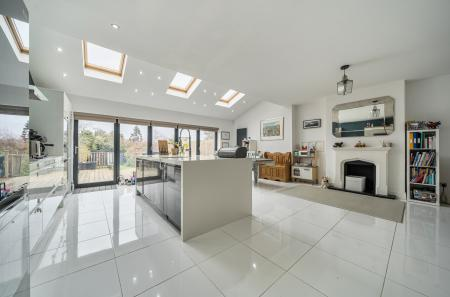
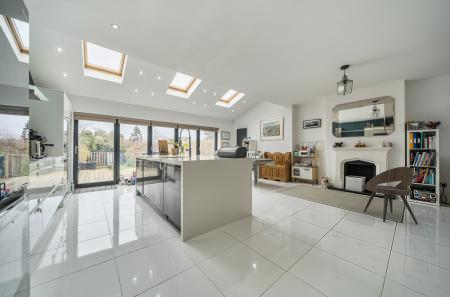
+ dining chair (388, 191)
